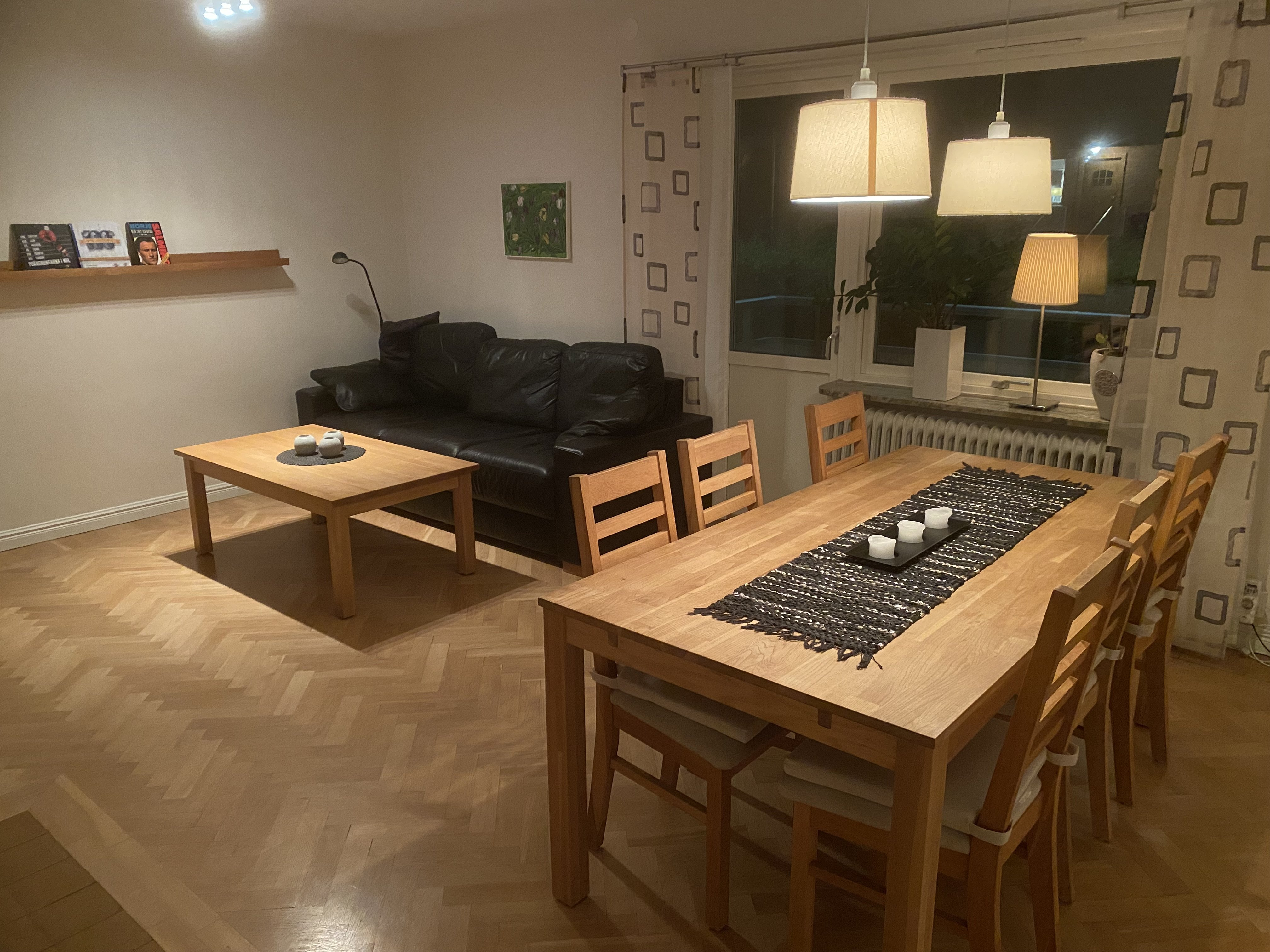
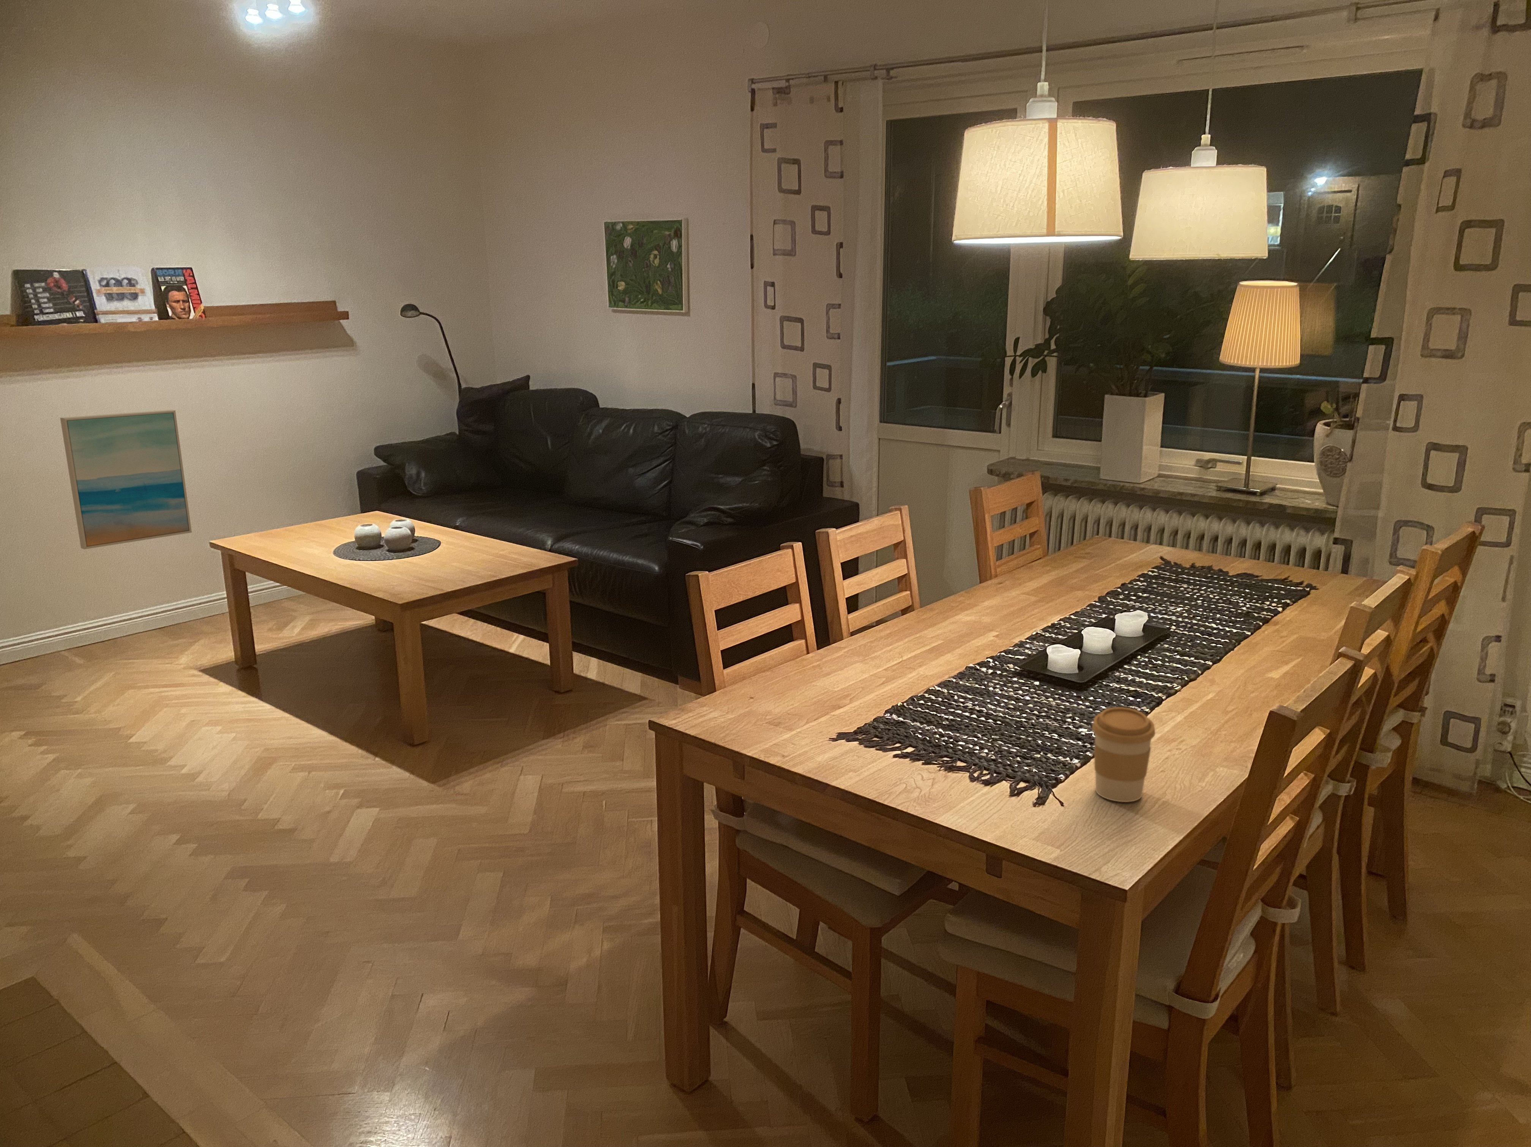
+ coffee cup (1121, 754)
+ wall art (129, 477)
